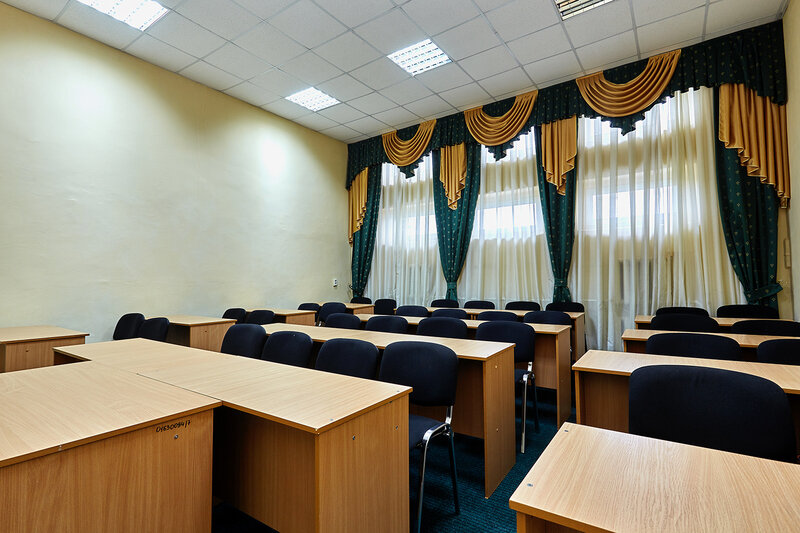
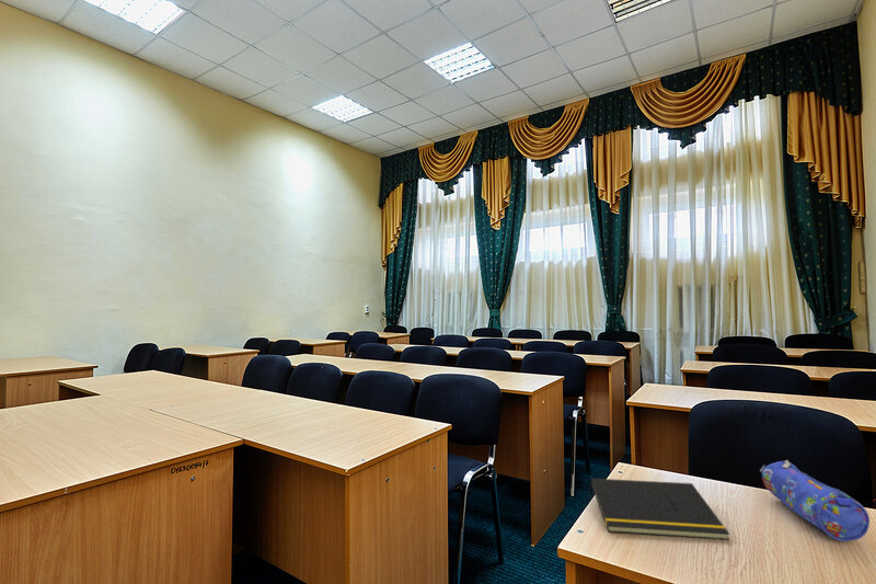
+ notepad (653, 505)
+ pencil case (808, 494)
